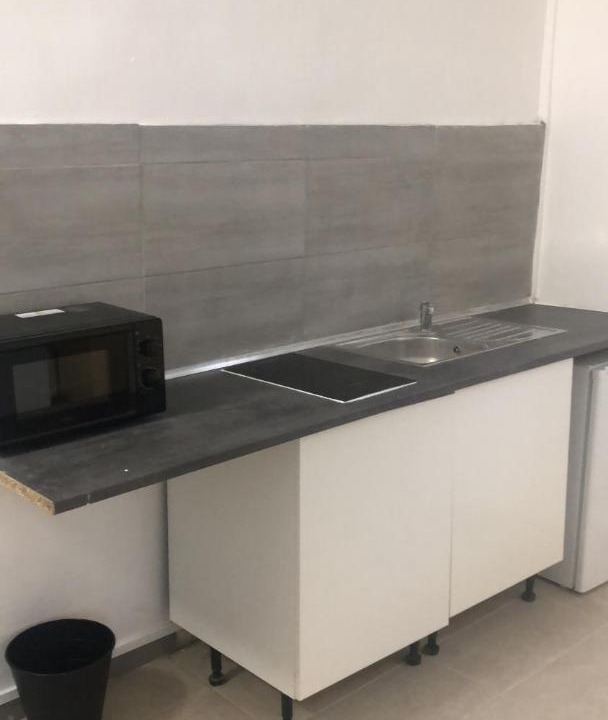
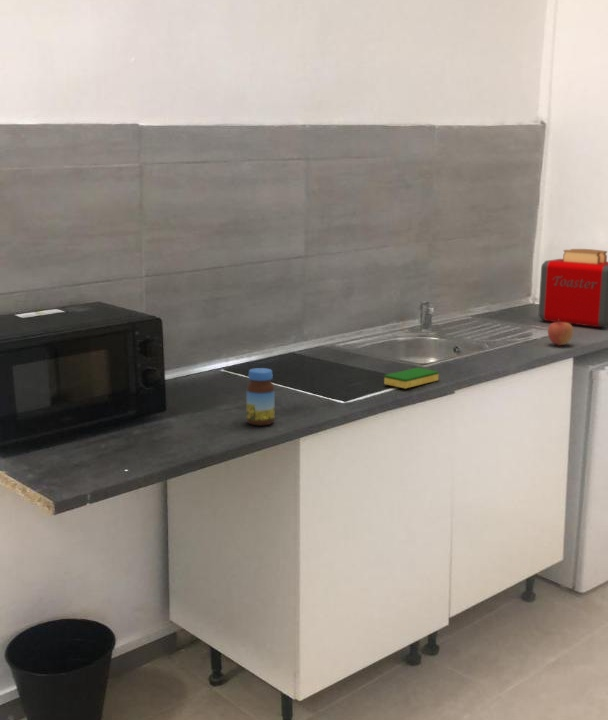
+ toaster (582, 286)
+ dish sponge (411, 377)
+ apple (560, 331)
+ jar (260, 395)
